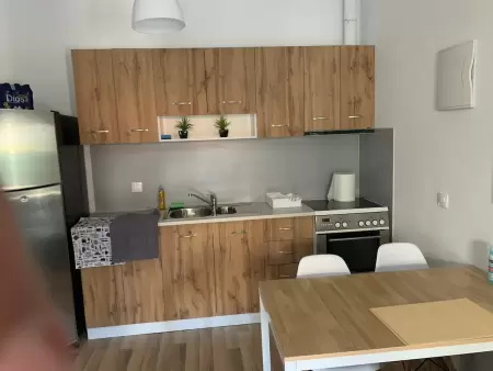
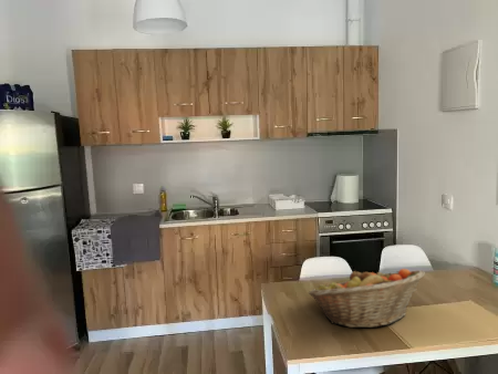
+ fruit basket (366, 291)
